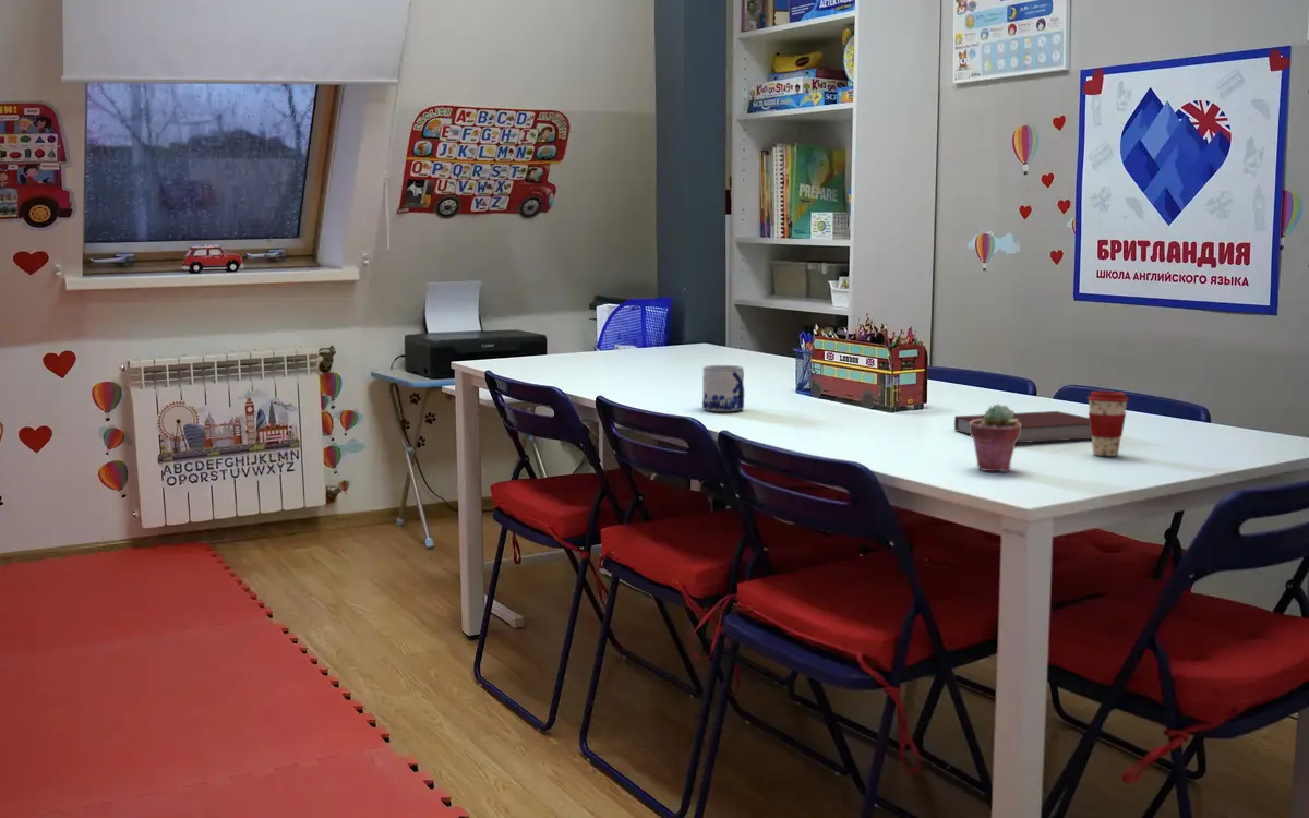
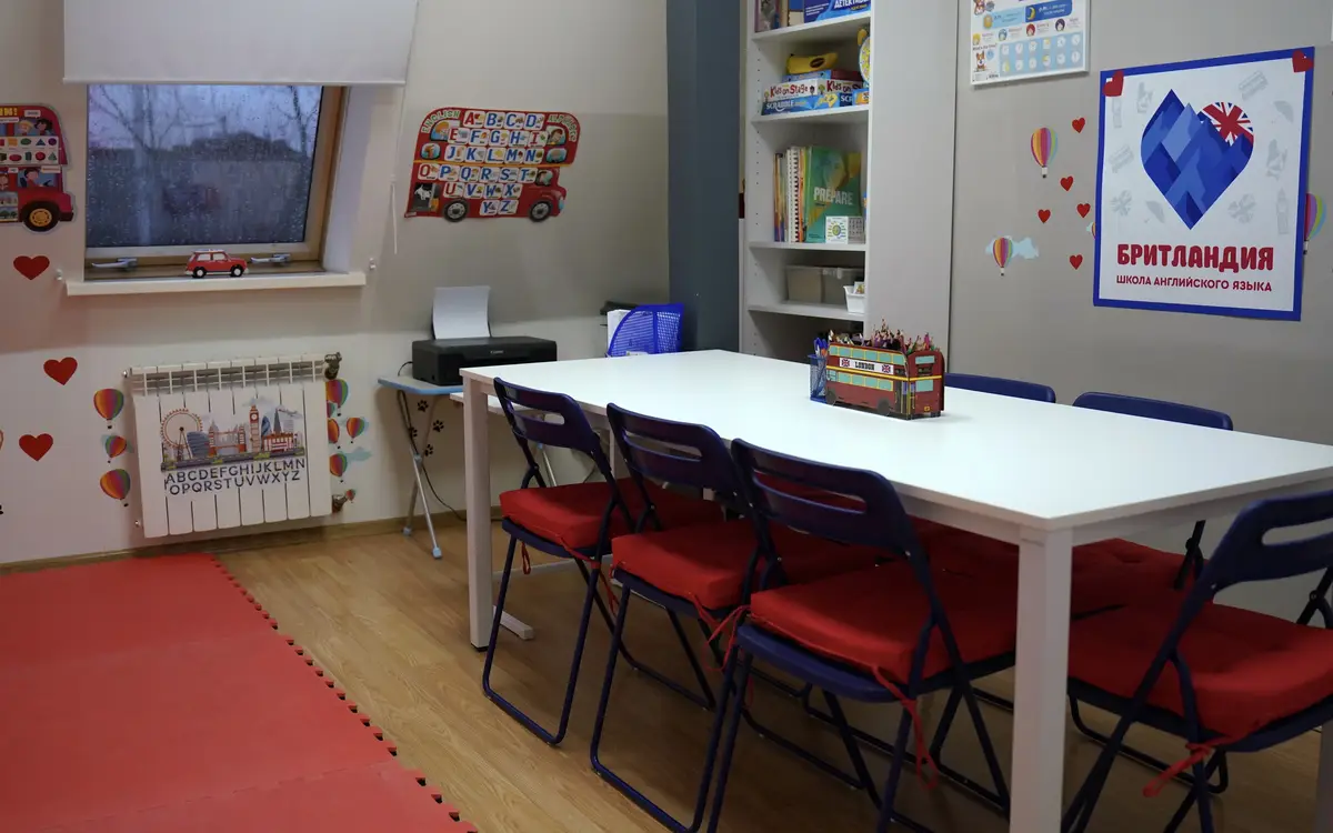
- coffee cup (1106, 423)
- notebook (1031, 426)
- mug (724, 387)
- potted succulent (995, 436)
